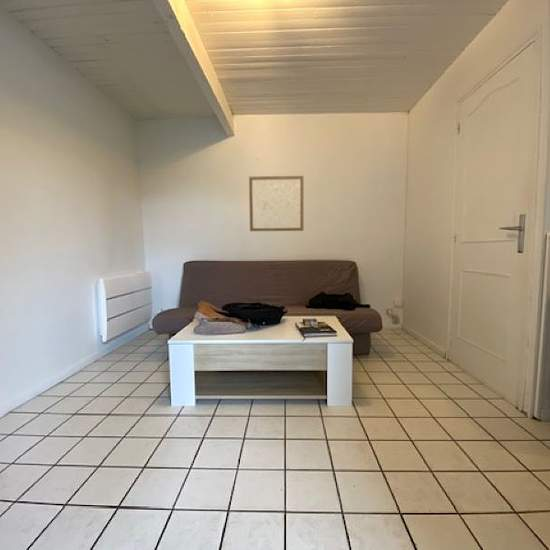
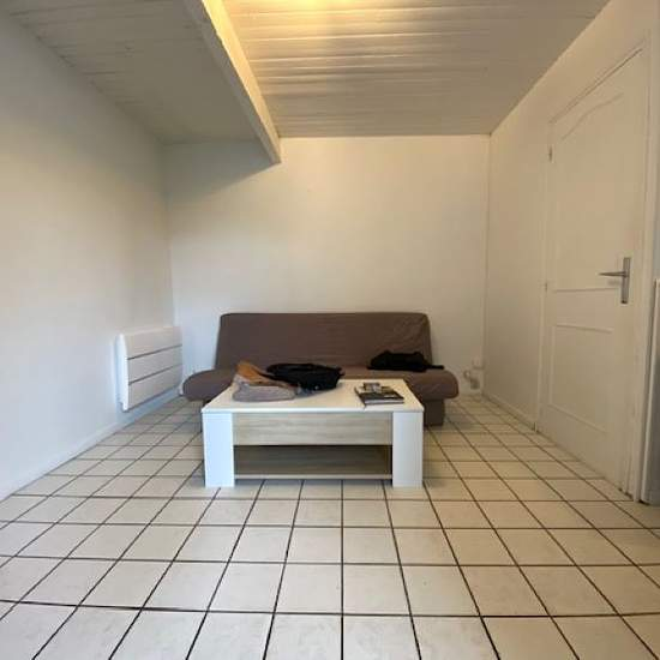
- wall art (274, 204)
